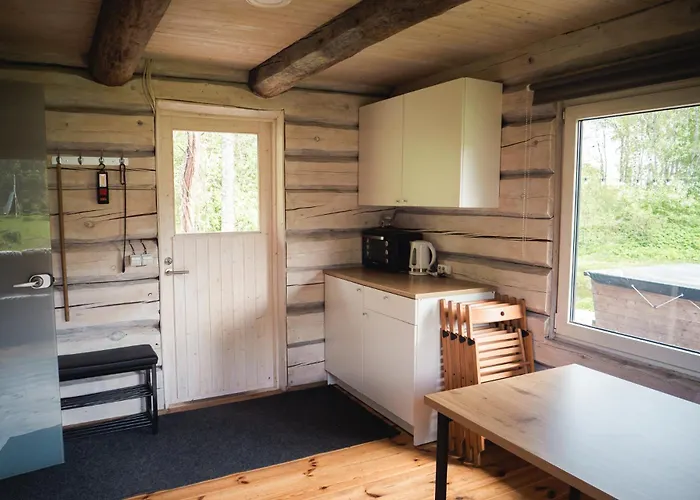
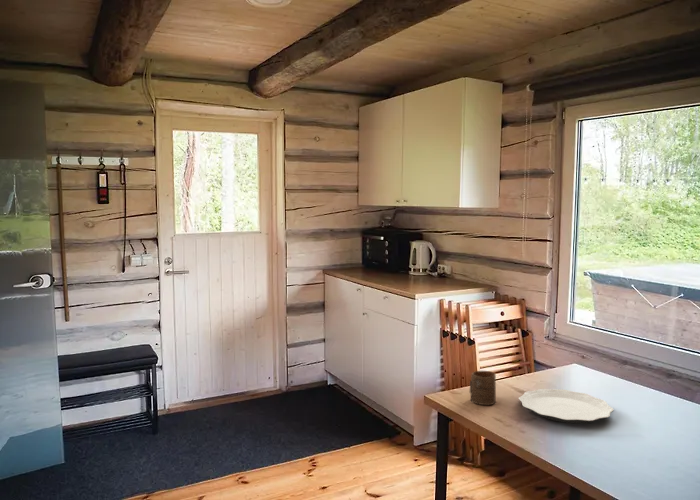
+ plate (564, 406)
+ cup (482, 387)
